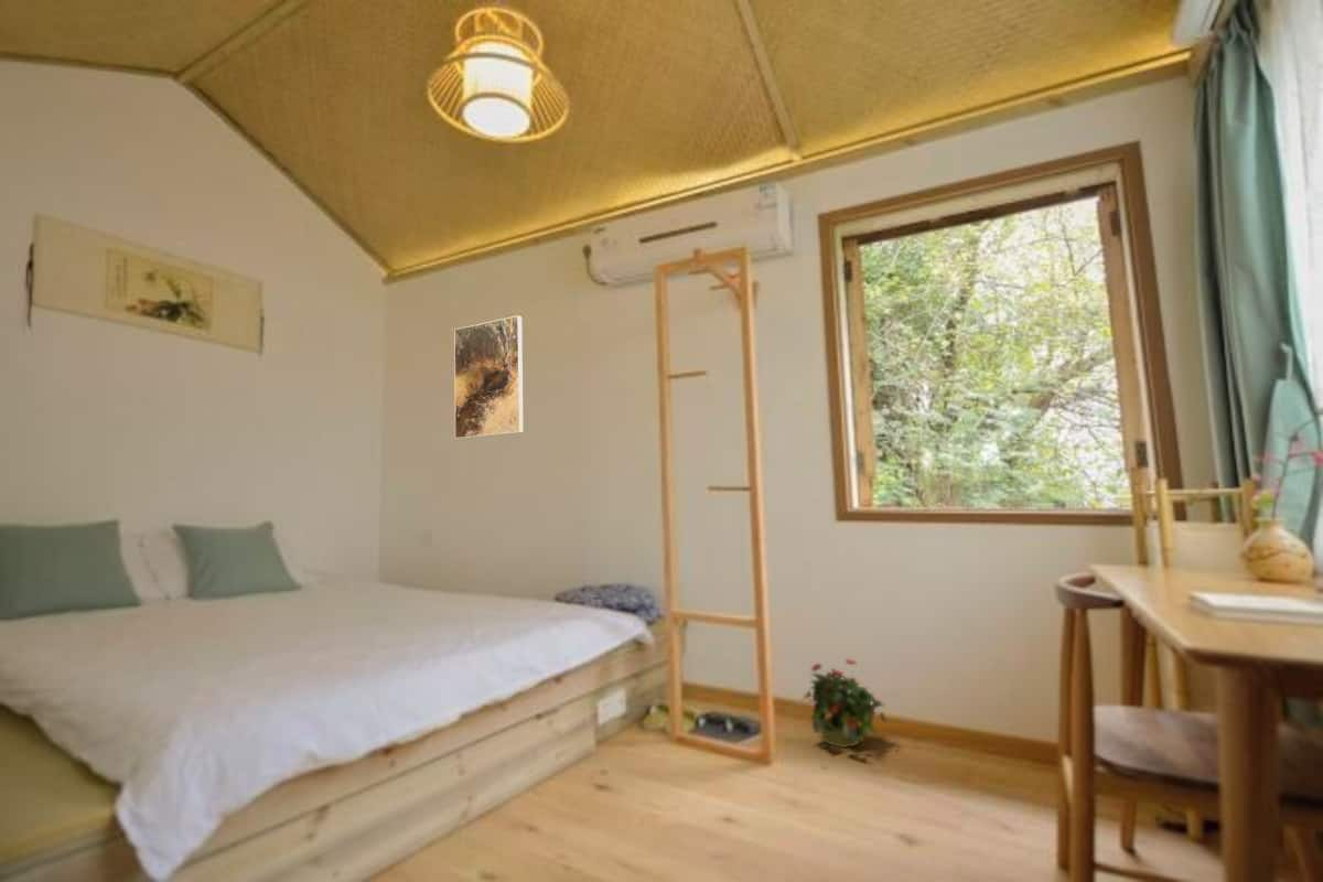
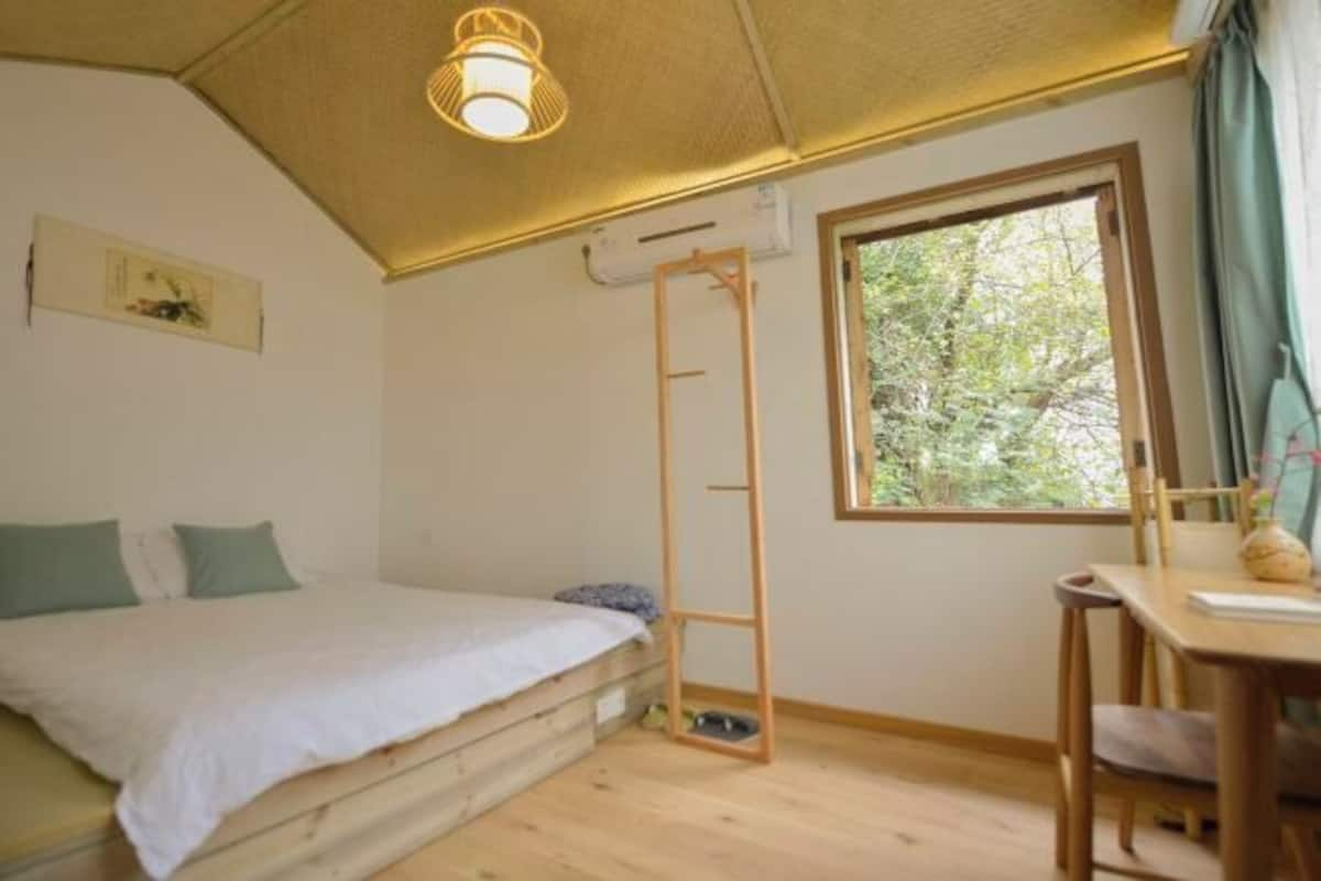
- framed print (487, 378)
- potted plant (846, 702)
